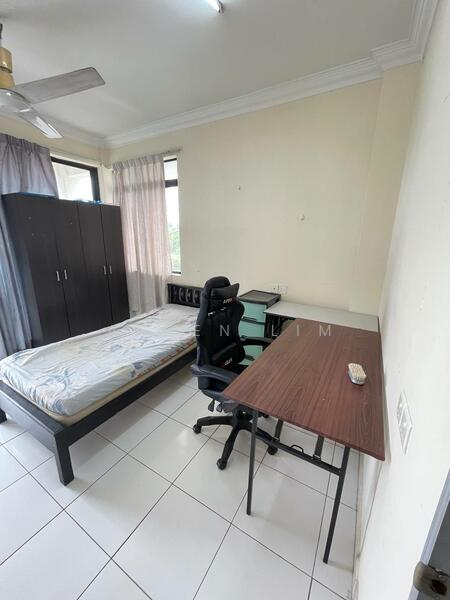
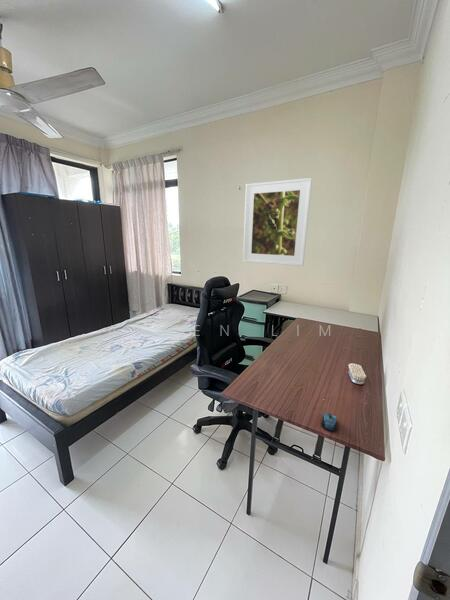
+ computer mouse (329, 418)
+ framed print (273, 224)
